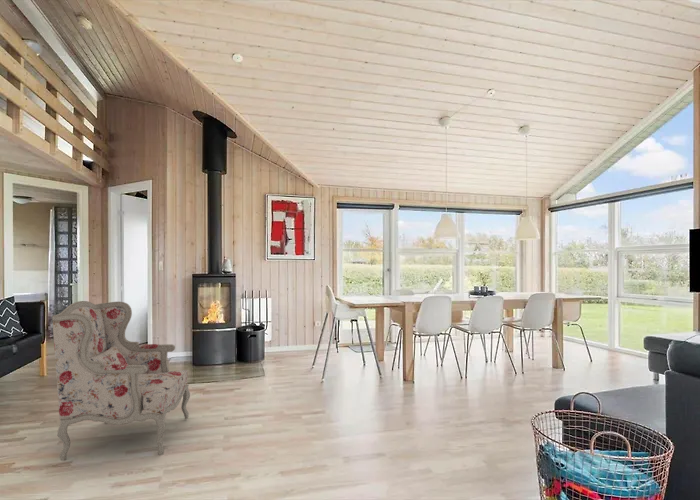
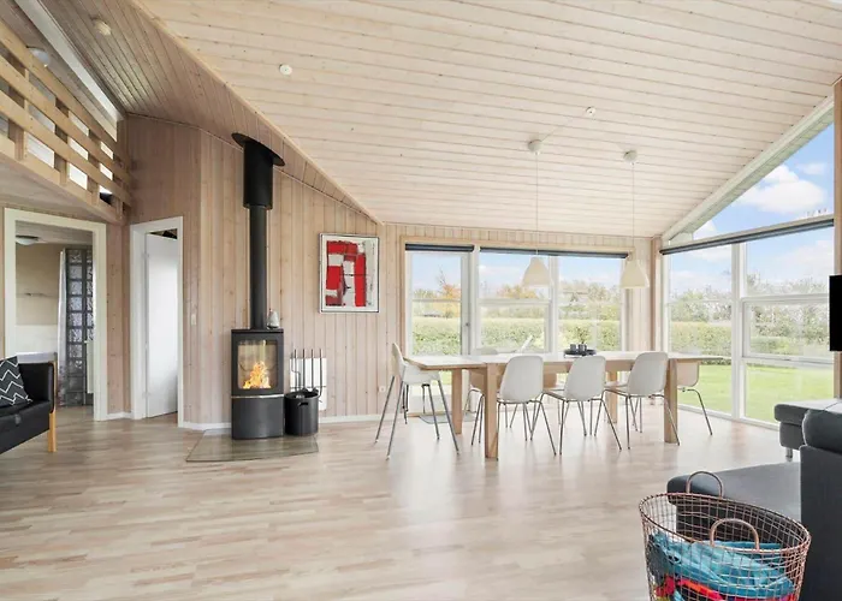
- armchair (128, 368)
